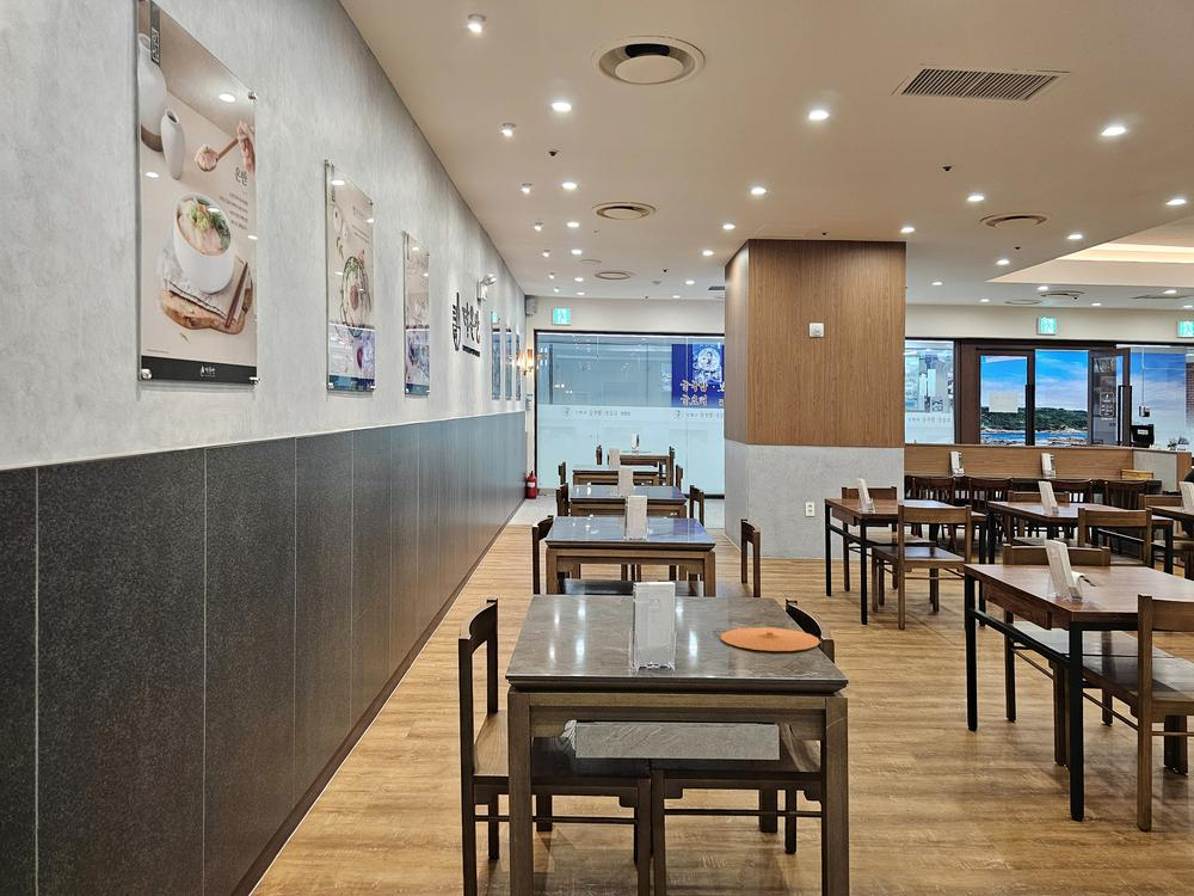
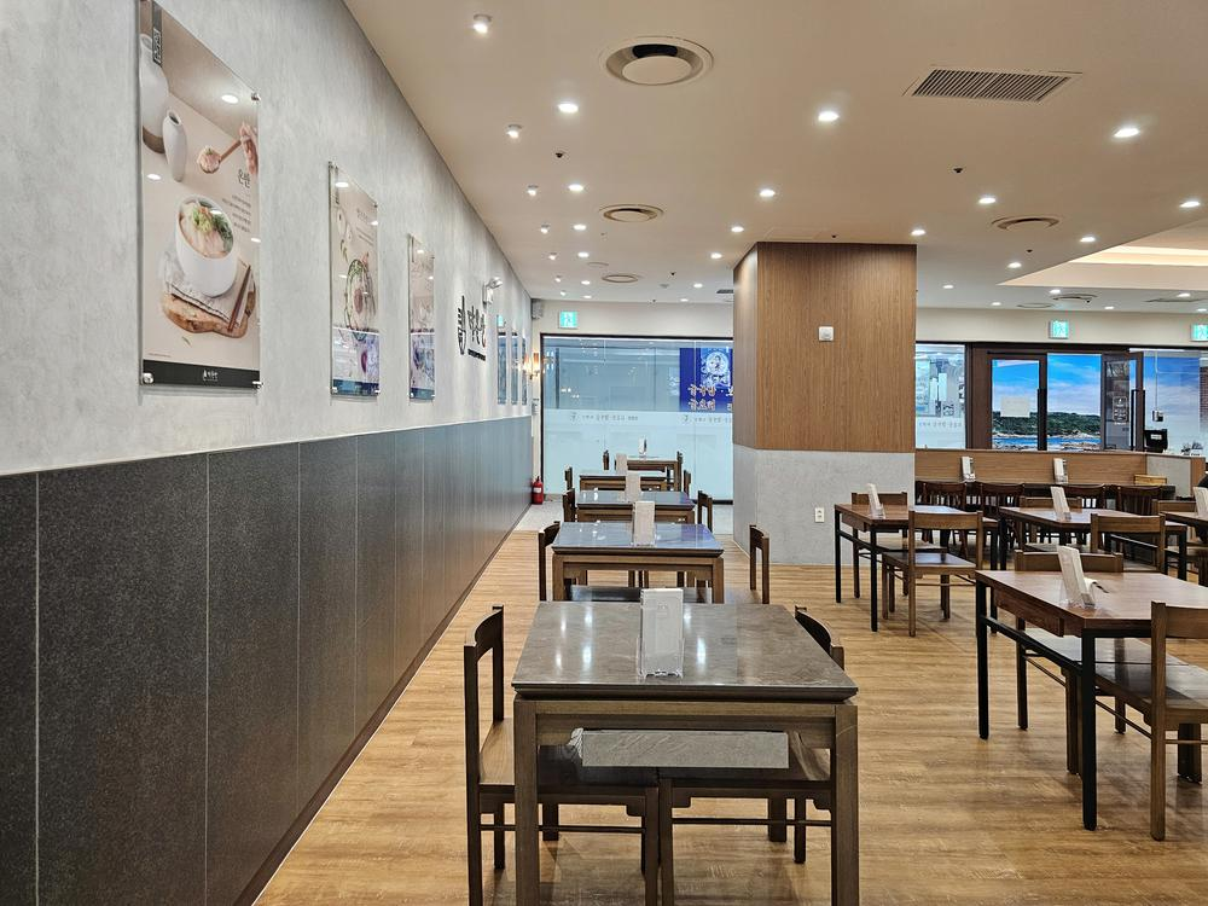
- plate (769, 634)
